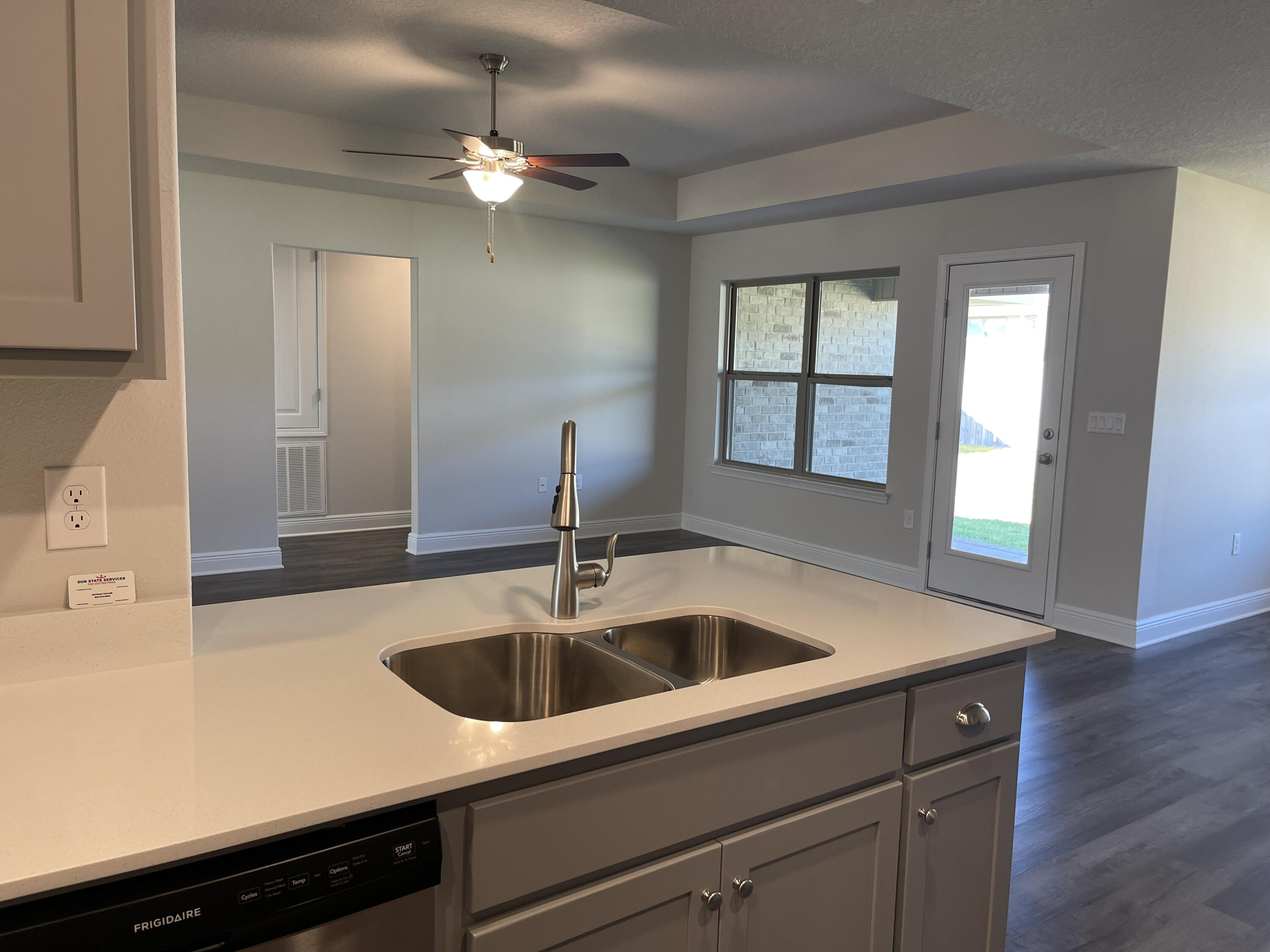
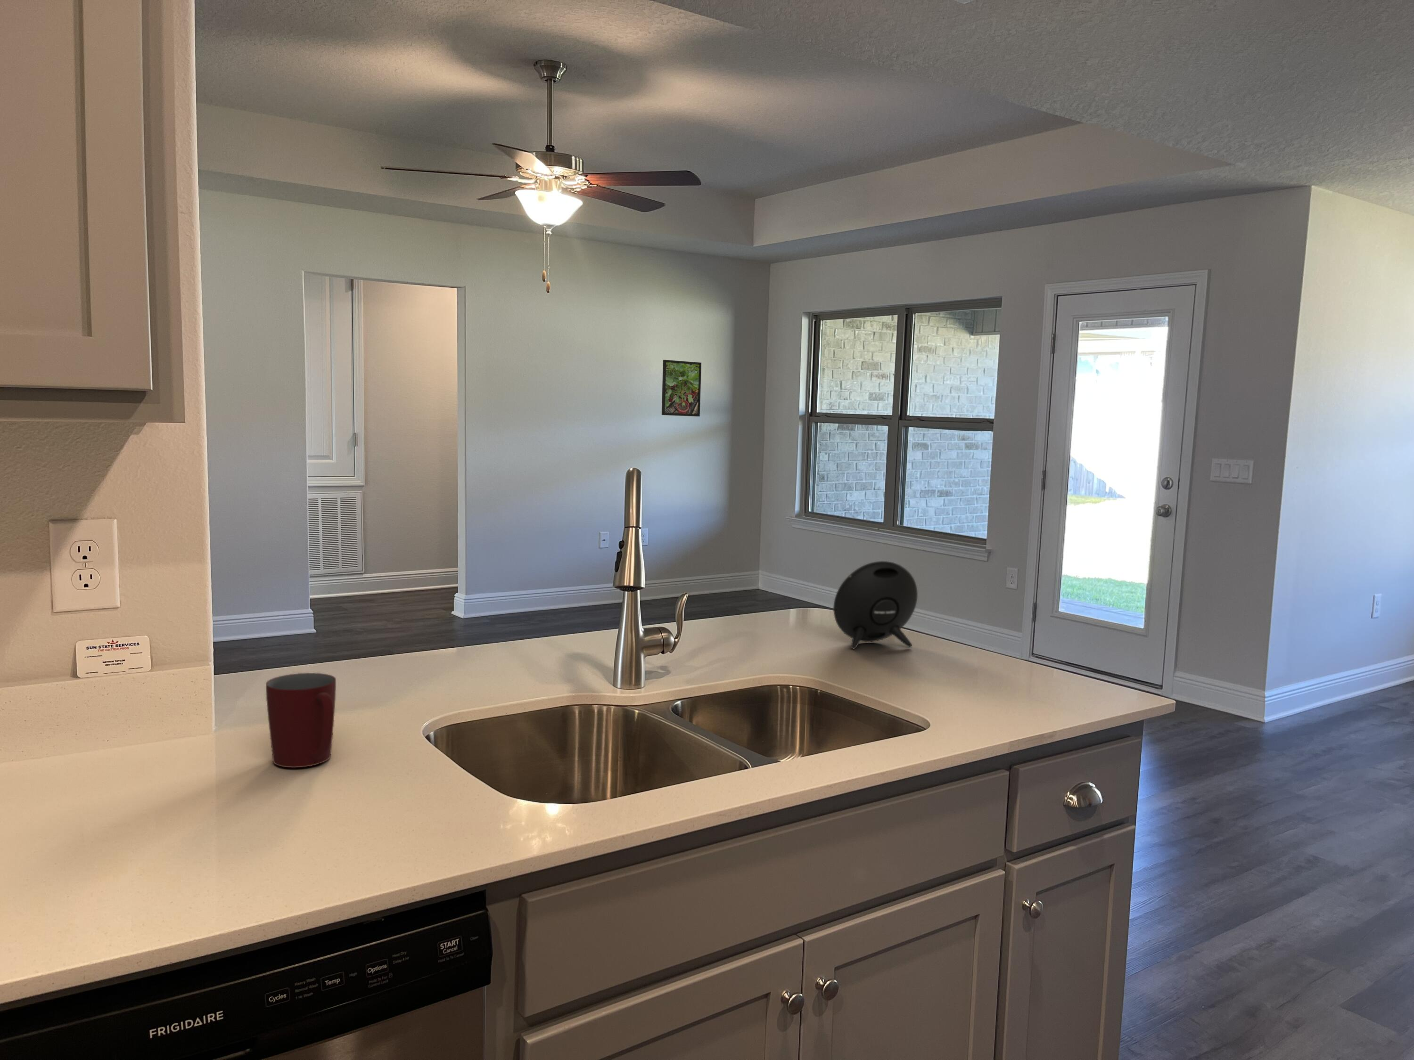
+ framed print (681, 389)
+ mug (307, 723)
+ speaker (876, 601)
